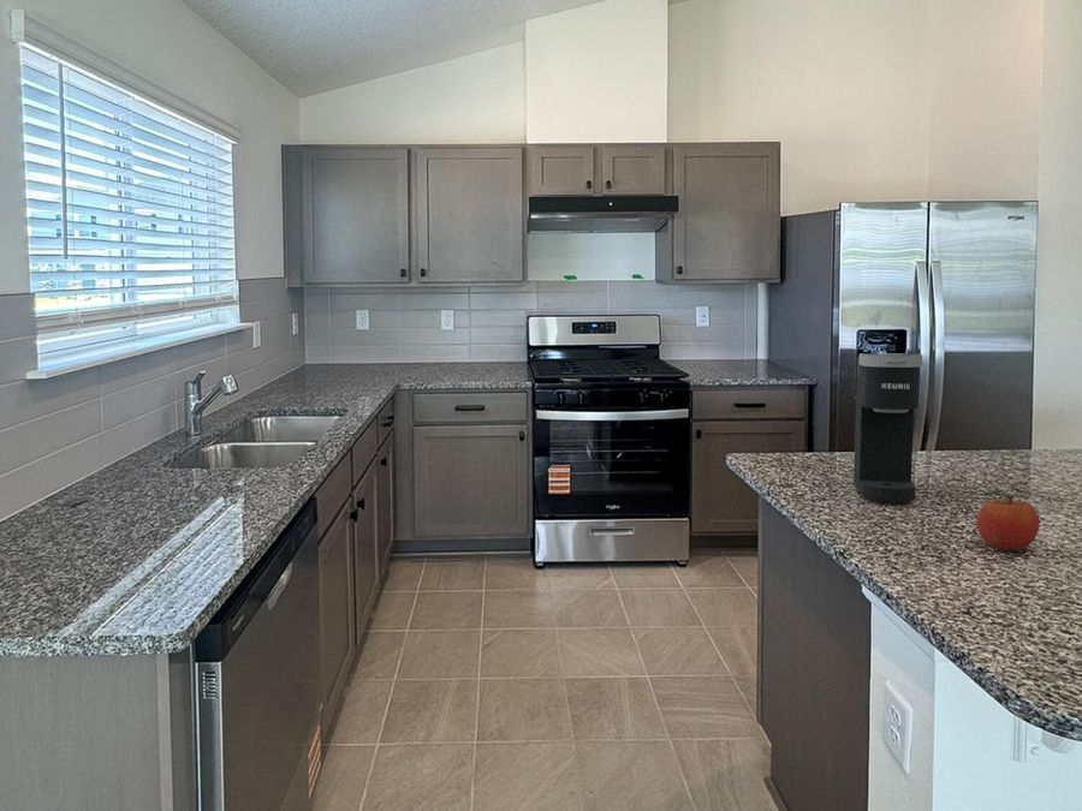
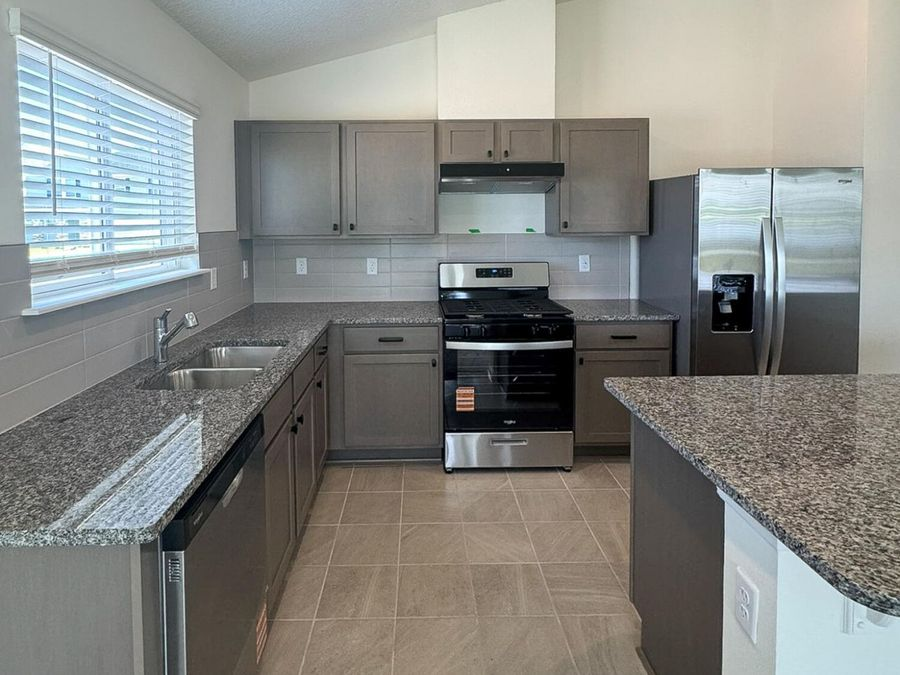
- fruit (1007, 519)
- coffee maker (885, 422)
